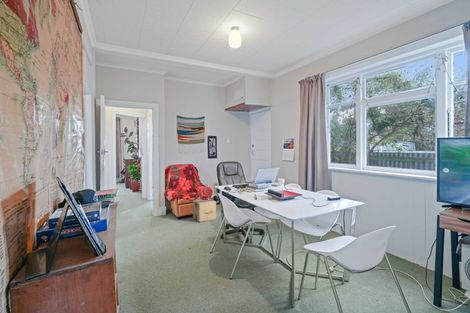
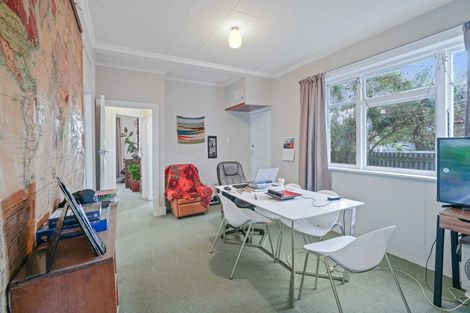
- cardboard box (204, 209)
